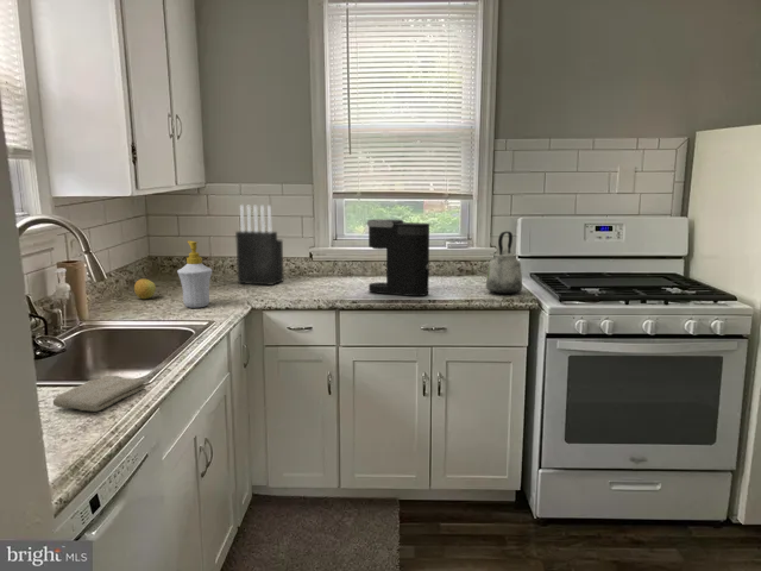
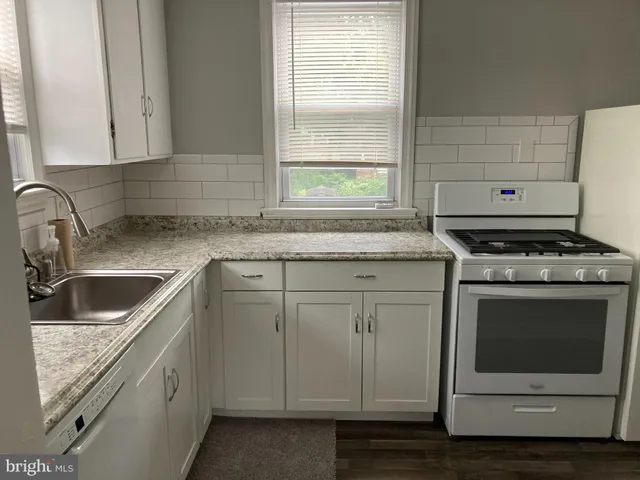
- apple (144, 288)
- kettle (507, 261)
- washcloth (102, 391)
- soap bottle (195, 274)
- knife block (260, 244)
- coffee maker (397, 256)
